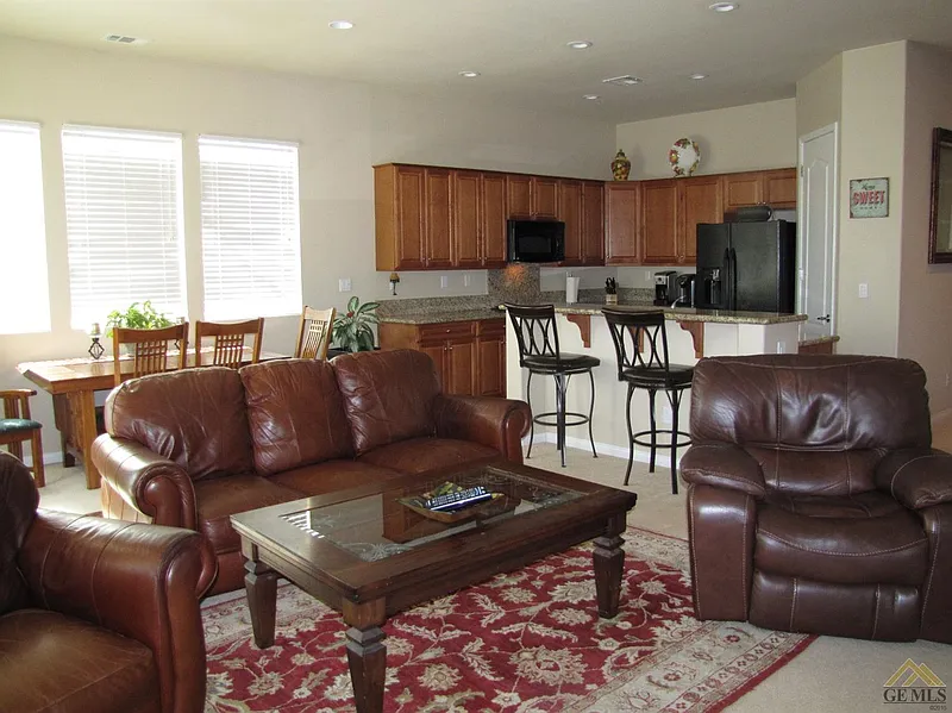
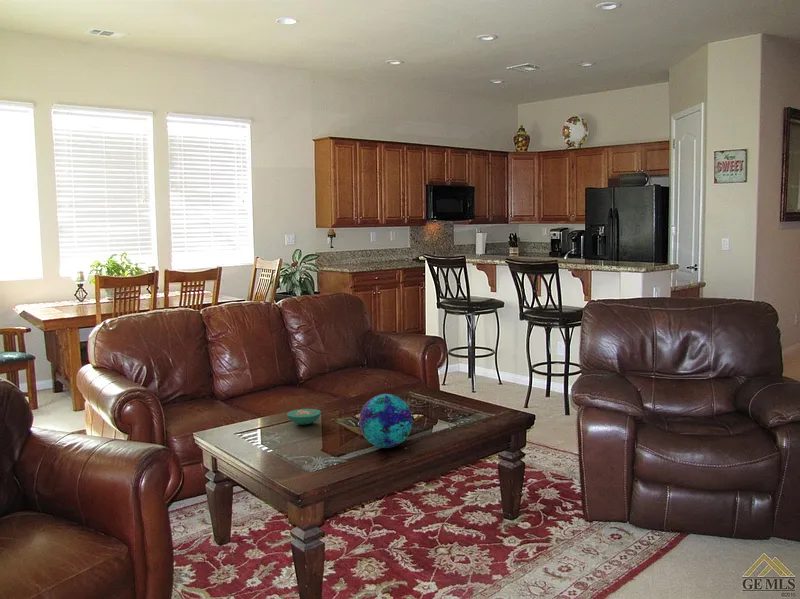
+ bowl (304, 417)
+ decorative ball (385, 420)
